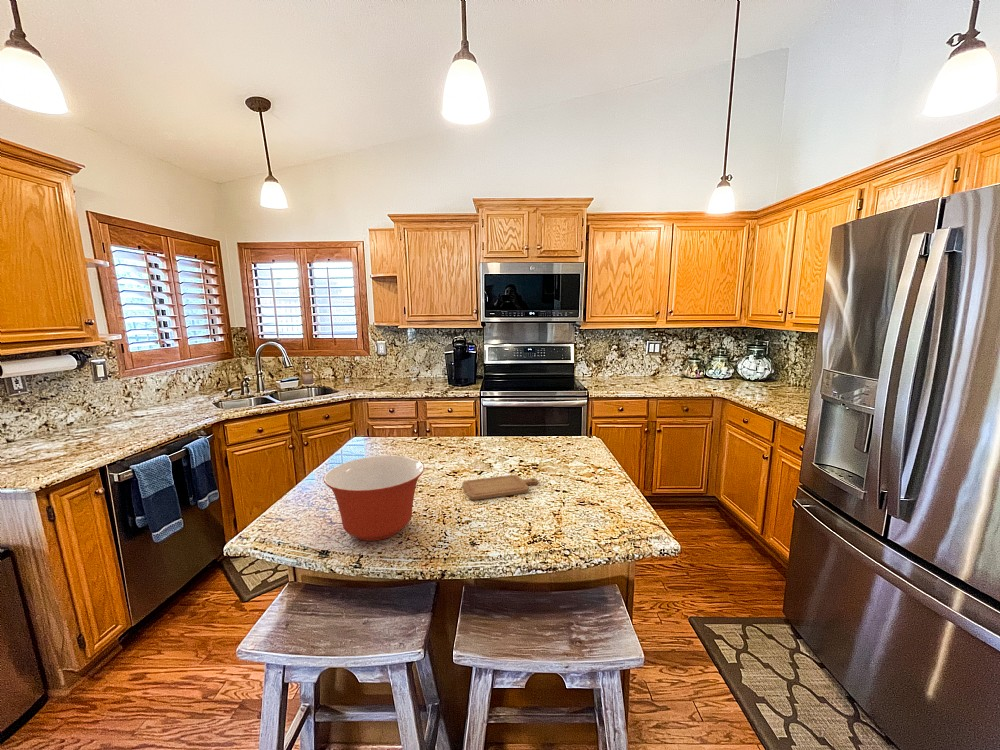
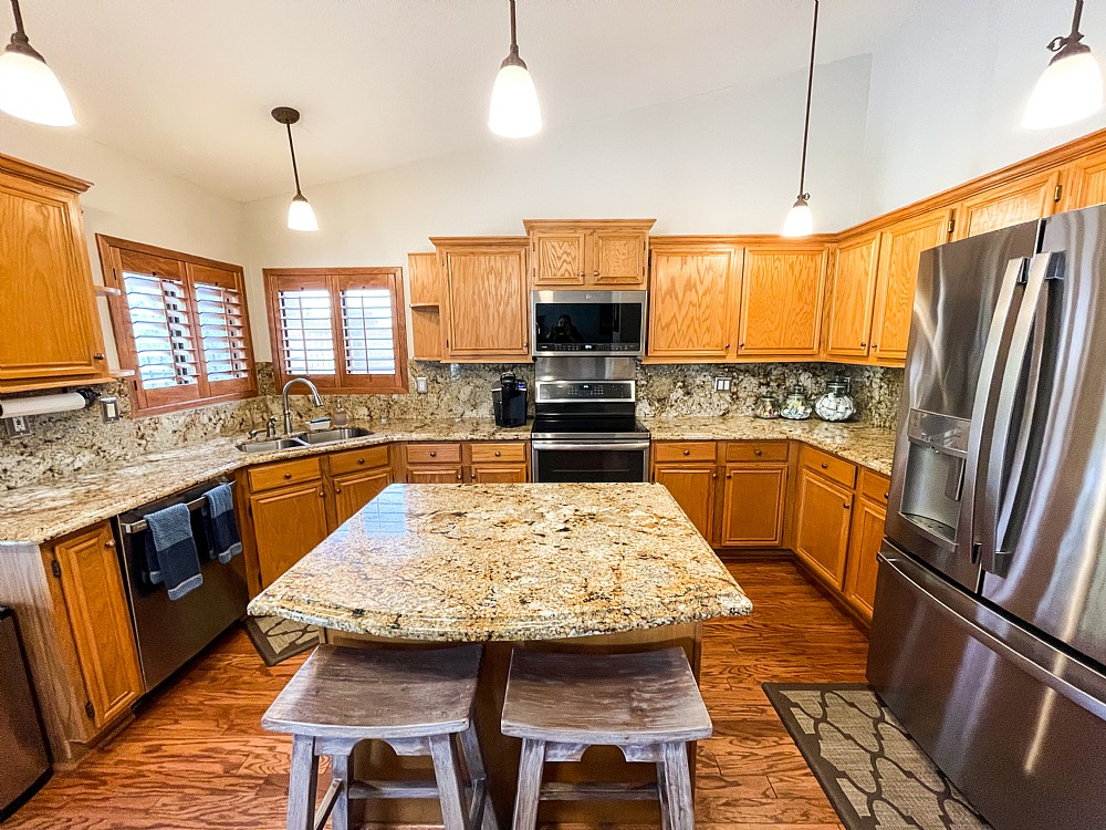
- mixing bowl (377, 499)
- chopping board (502, 485)
